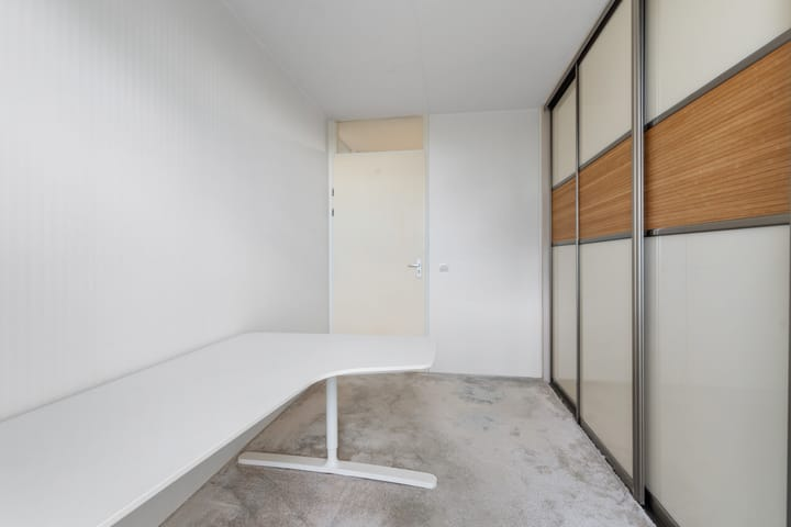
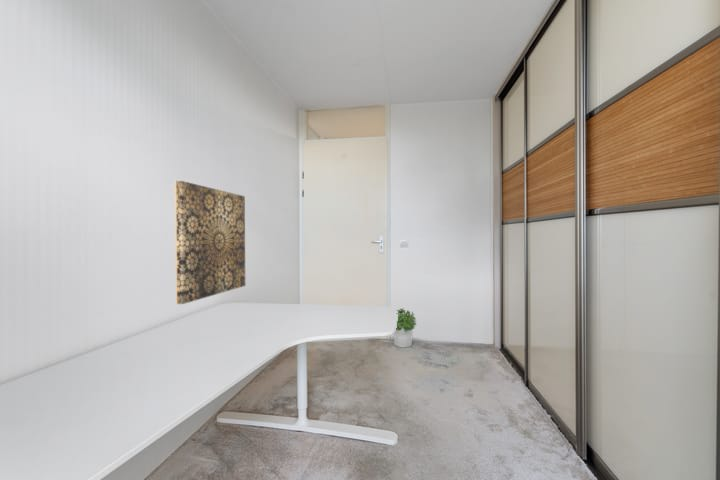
+ wall art (215, 241)
+ potted plant (401, 327)
